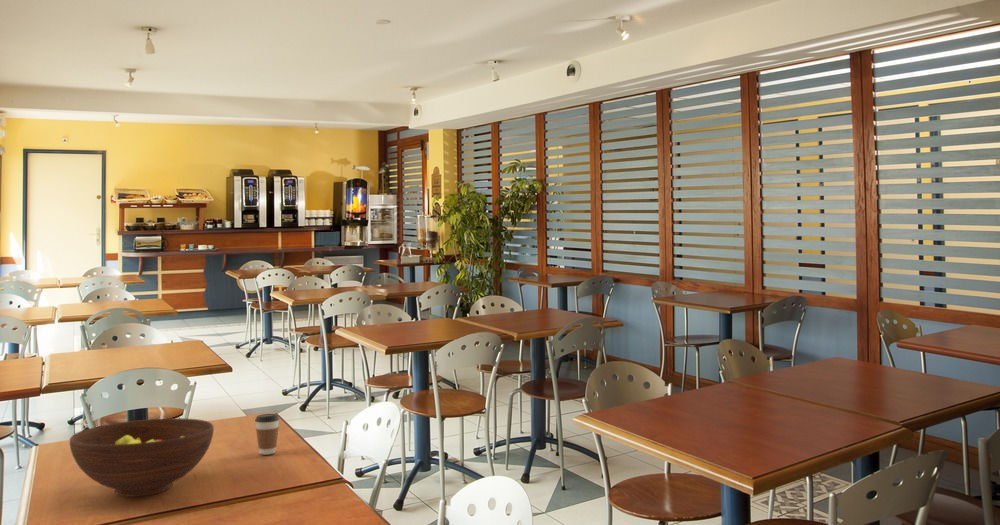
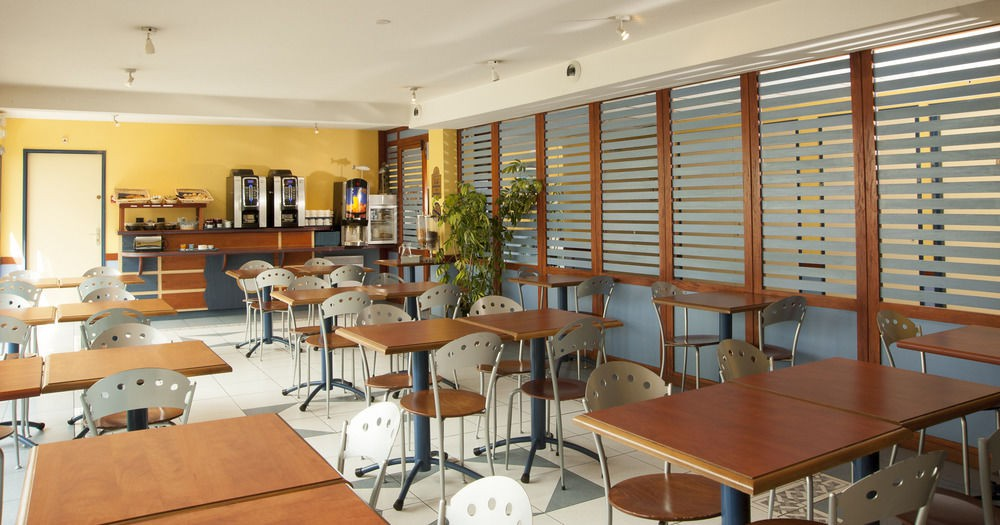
- fruit bowl (144, 460)
- coffee cup (267, 433)
